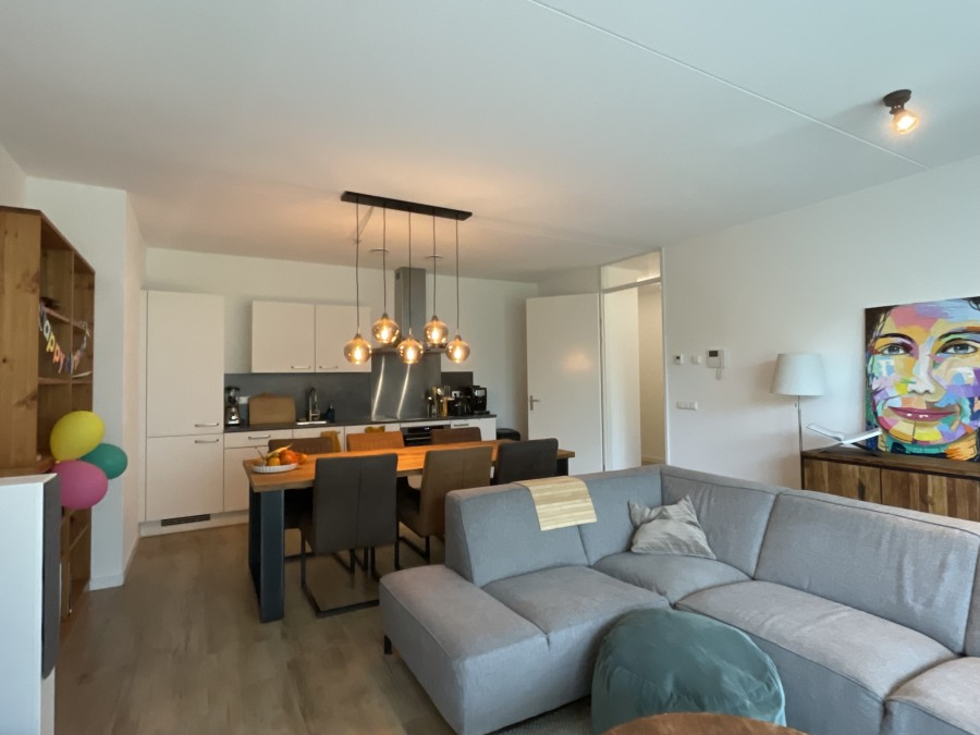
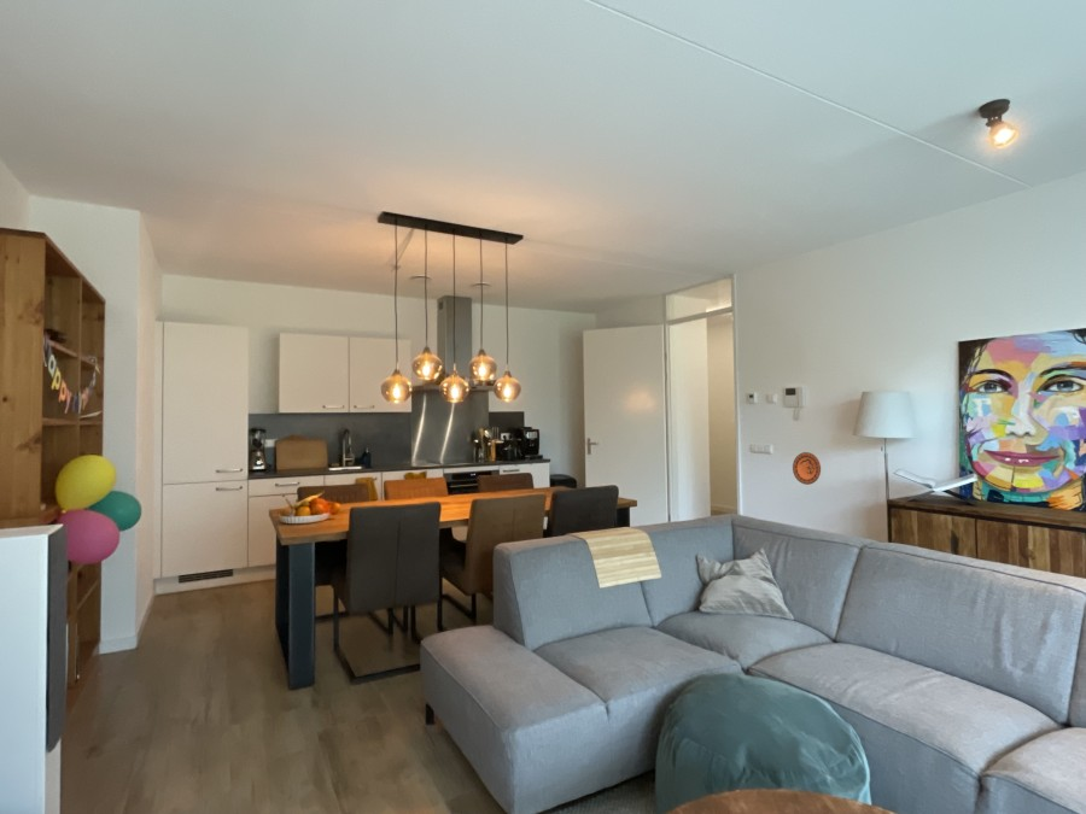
+ decorative plate (806, 468)
